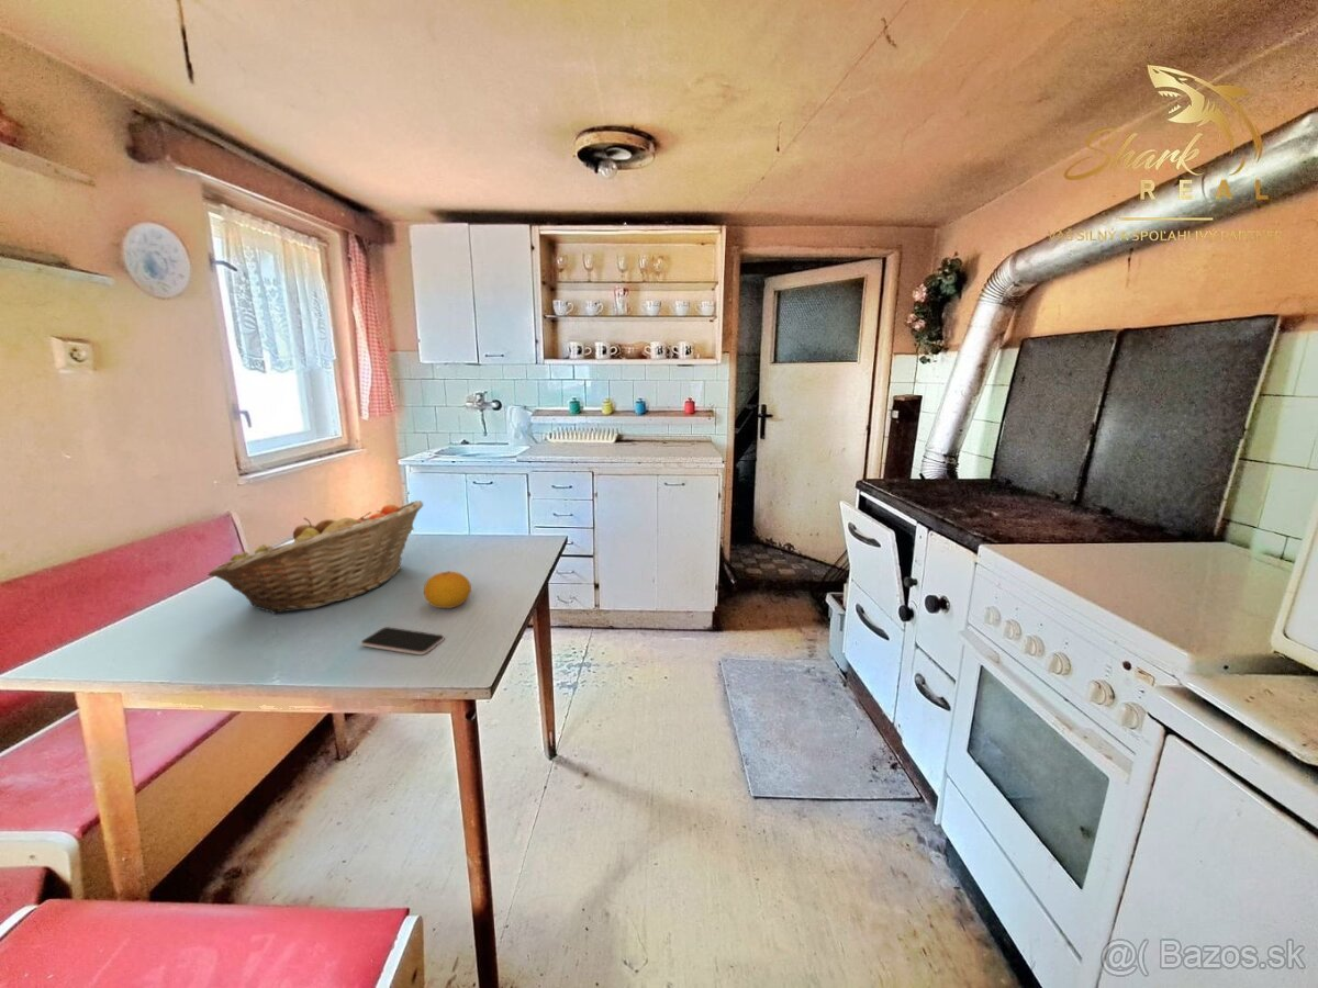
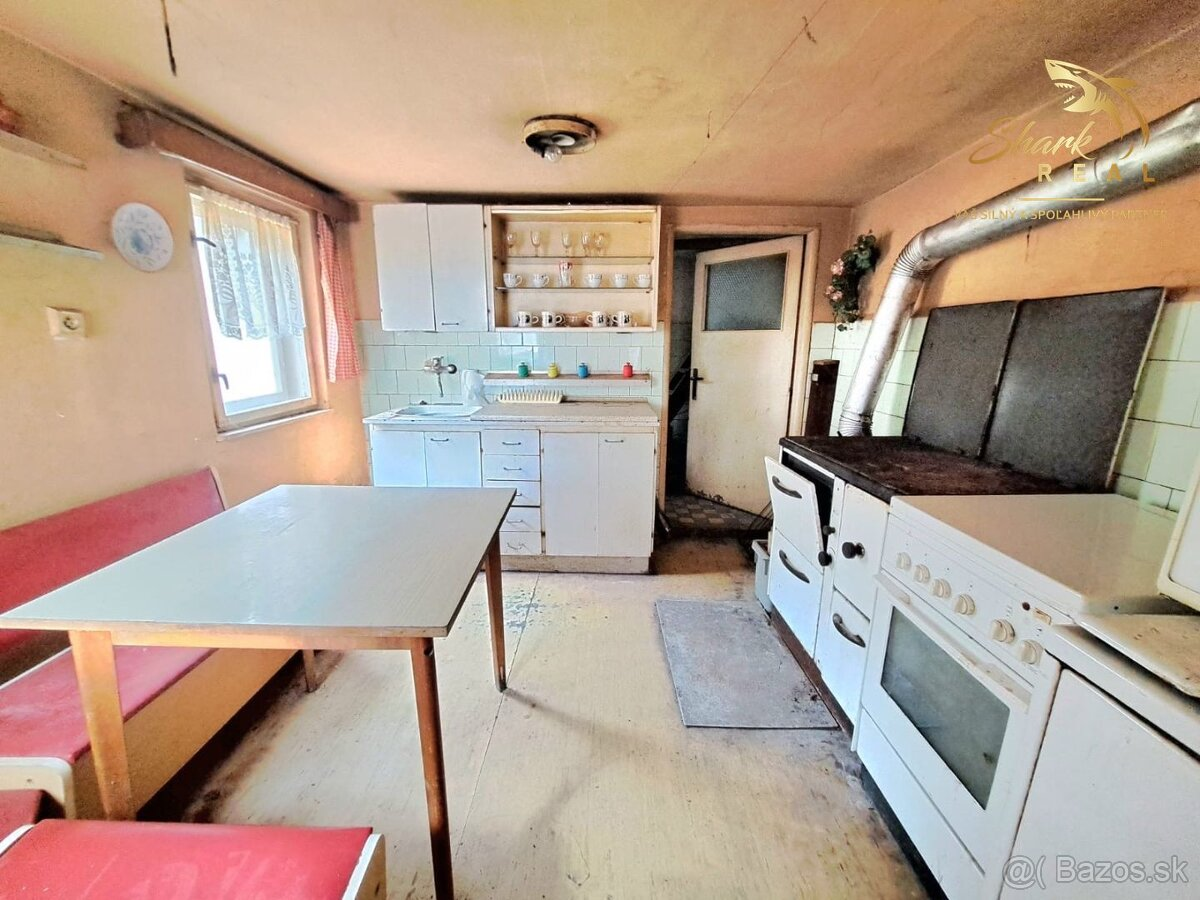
- fruit (447, 588)
- fruit basket (333, 547)
- smartphone (403, 640)
